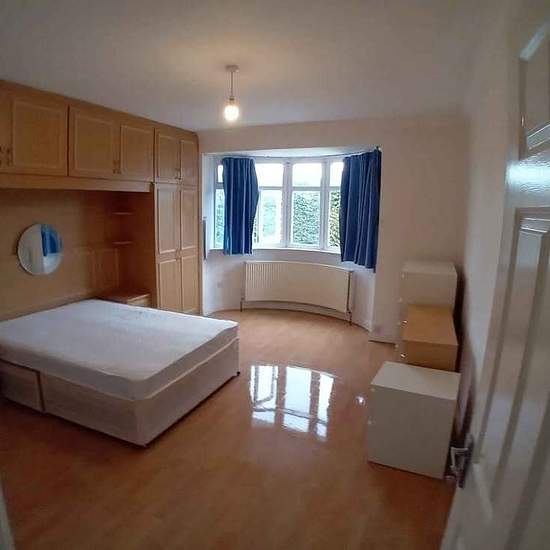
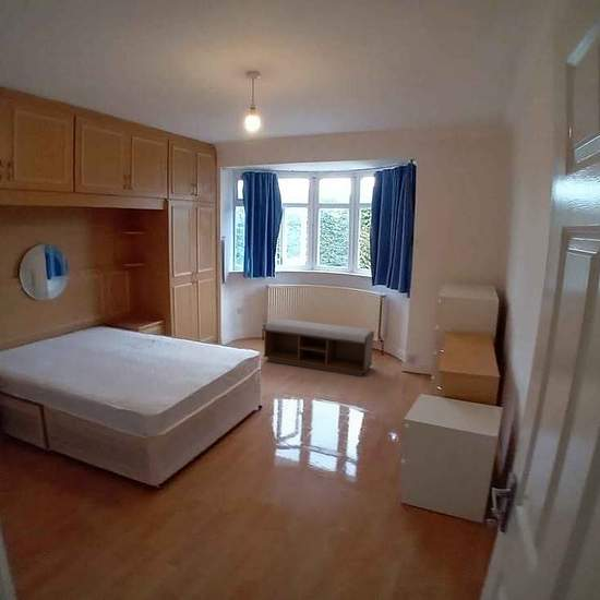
+ bench (317, 345)
